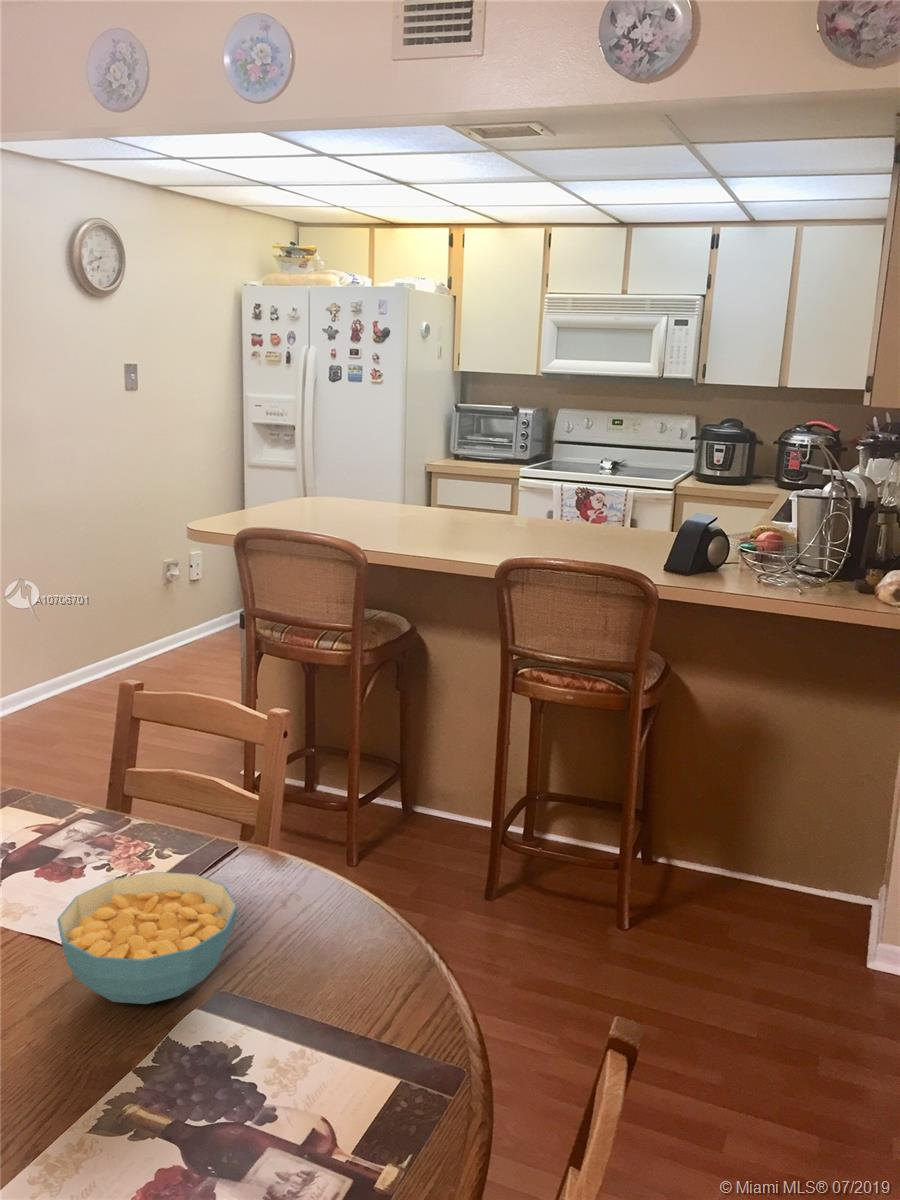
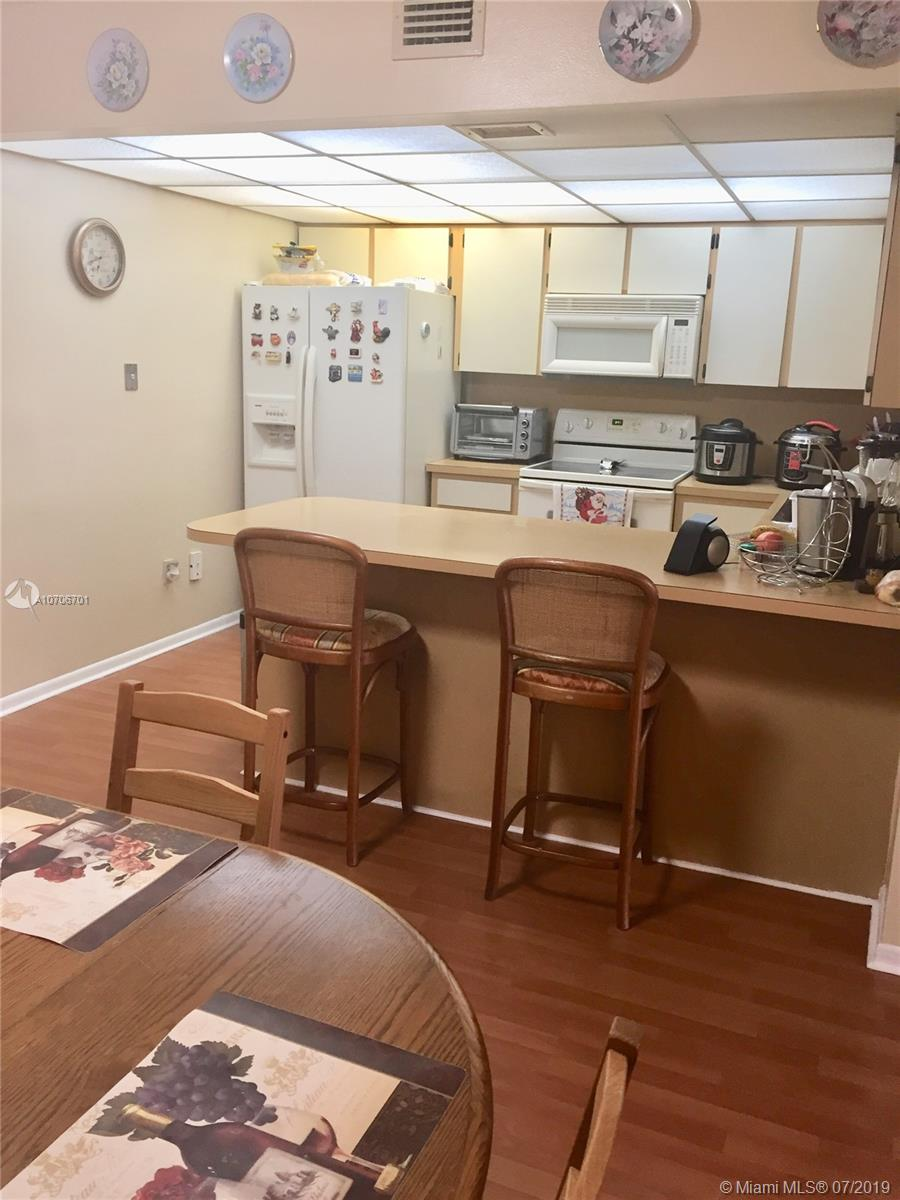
- cereal bowl (149, 950)
